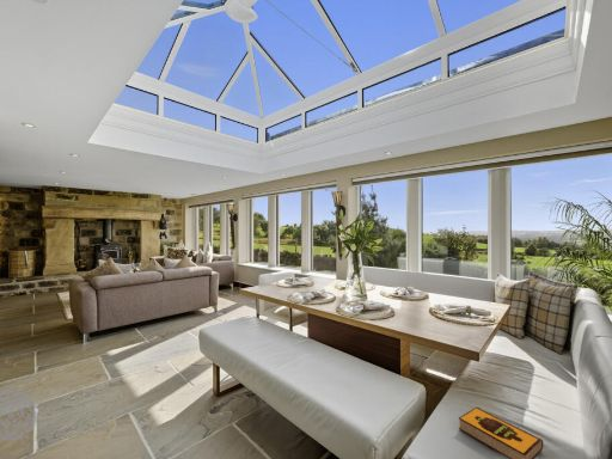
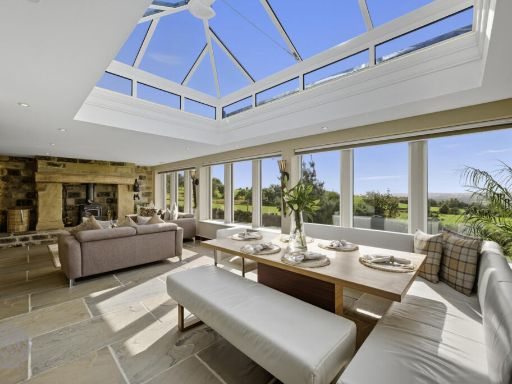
- hardback book (498, 433)
